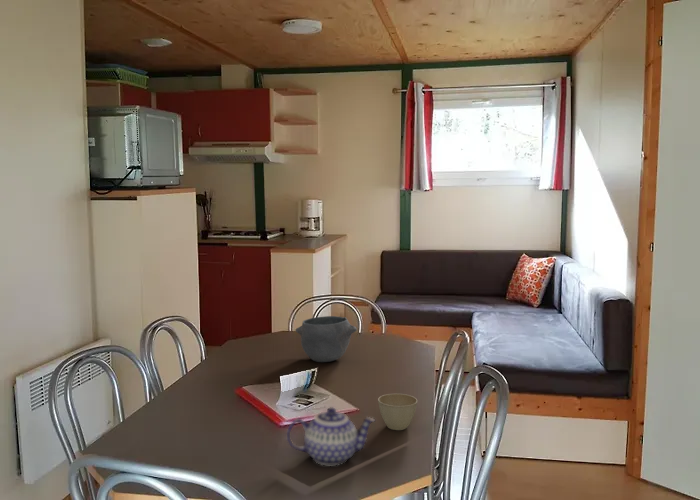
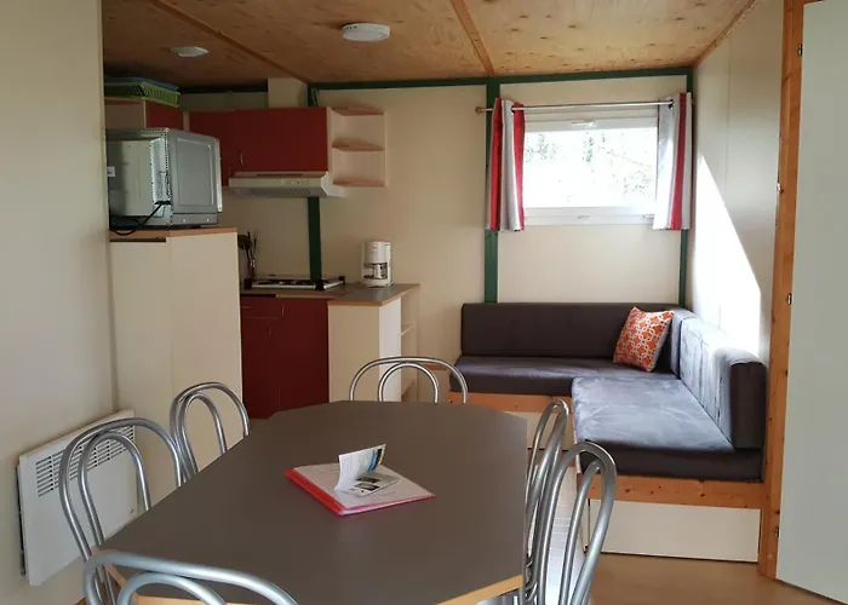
- bowl (326, 338)
- flower pot (397, 413)
- teapot (331, 433)
